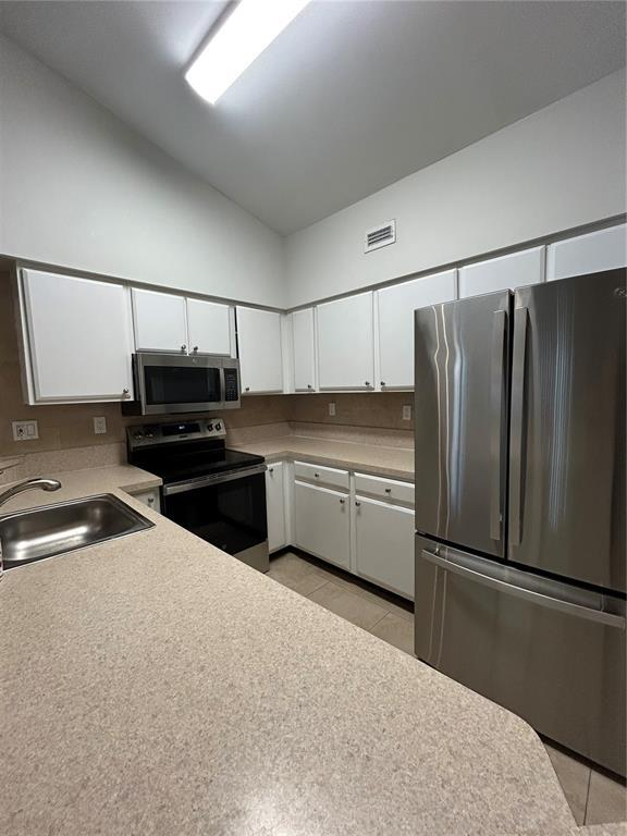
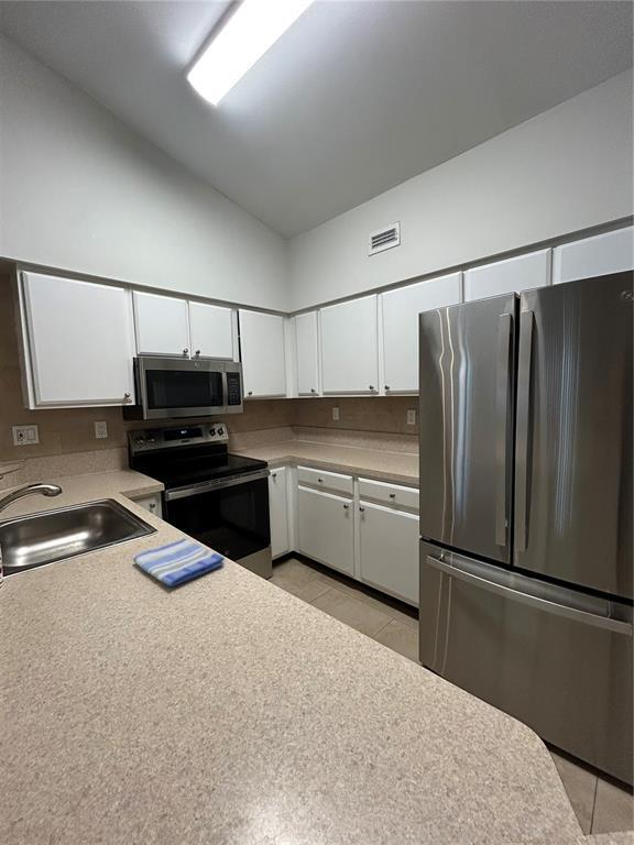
+ dish towel (178, 559)
